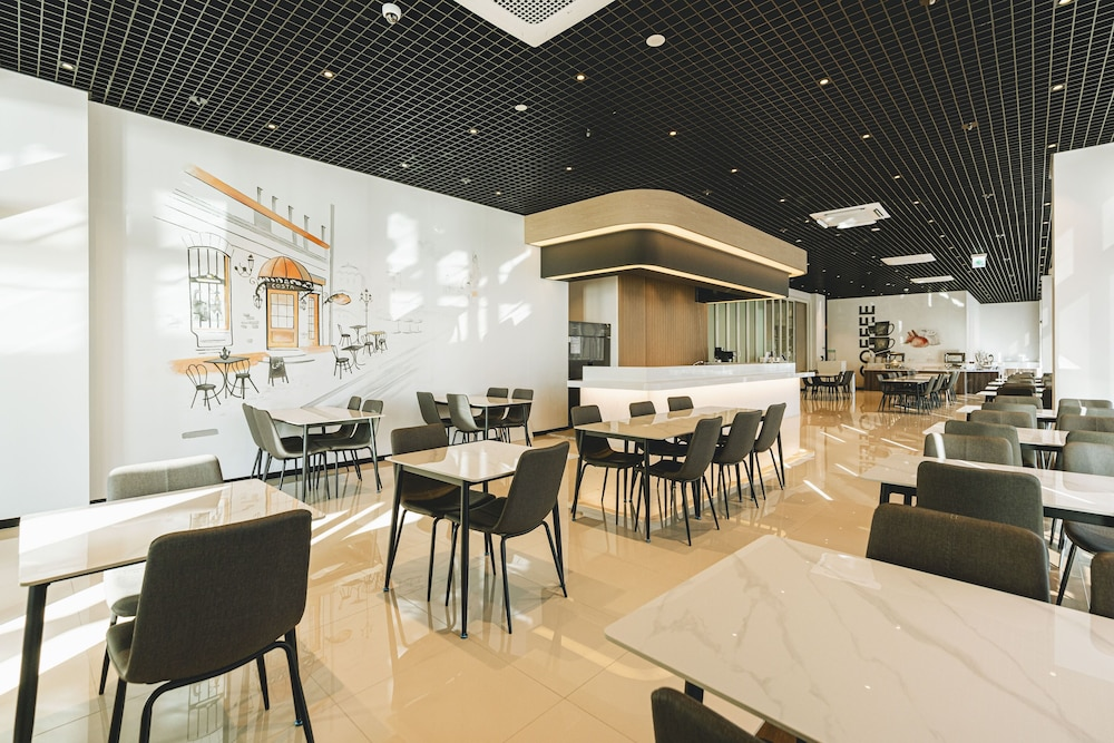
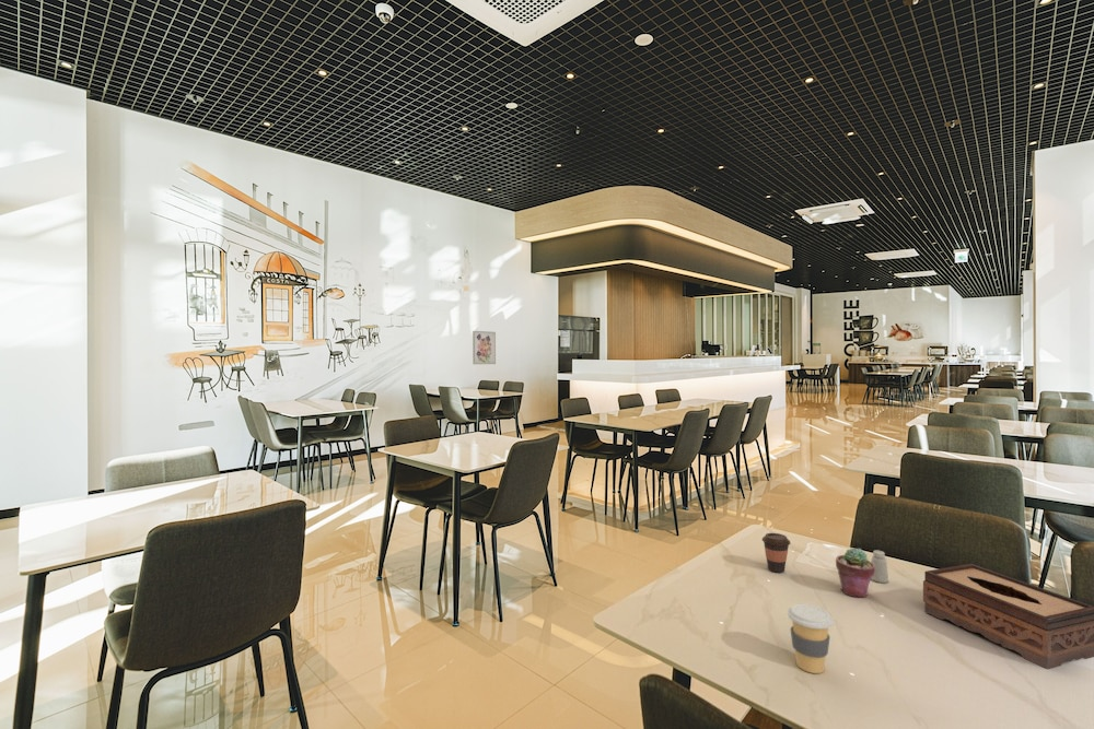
+ wall art (484, 348)
+ tissue box (1004, 610)
+ saltshaker (878, 565)
+ coffee cup (776, 552)
+ coffee cup (810, 638)
+ potted succulent (854, 569)
